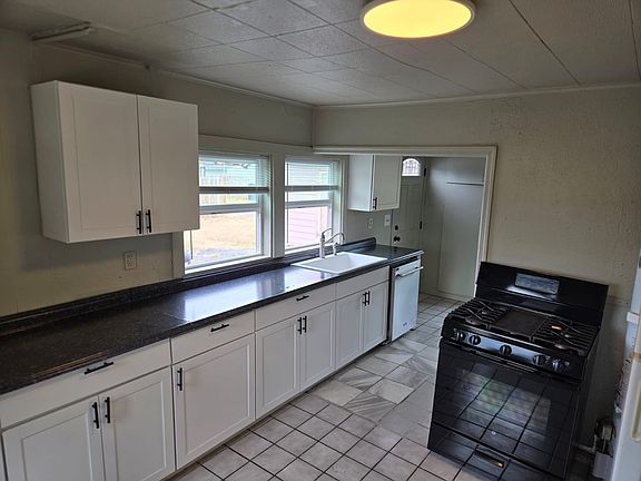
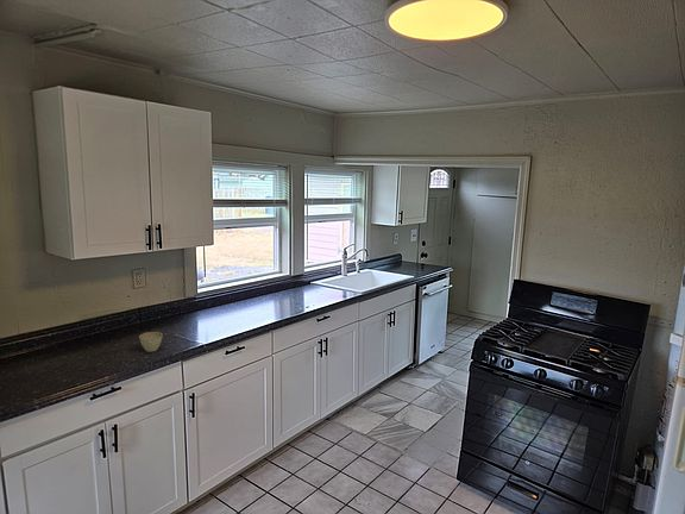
+ flower pot (151, 343)
